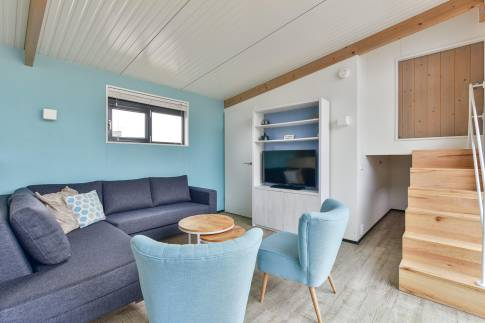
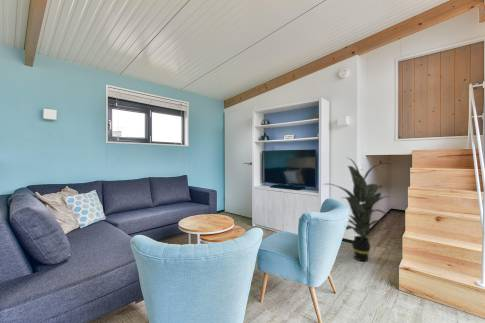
+ indoor plant (358, 207)
